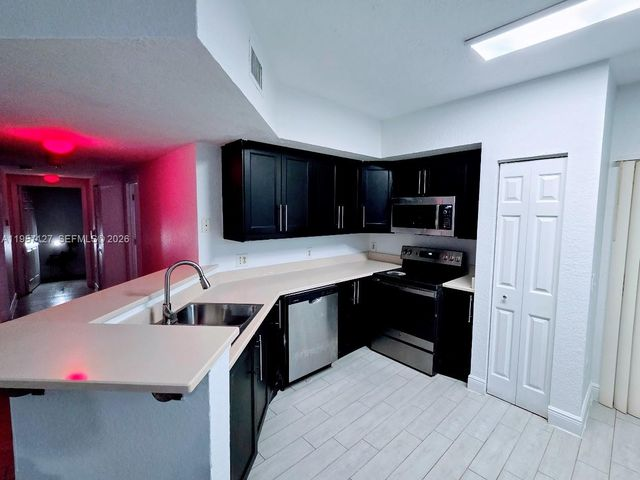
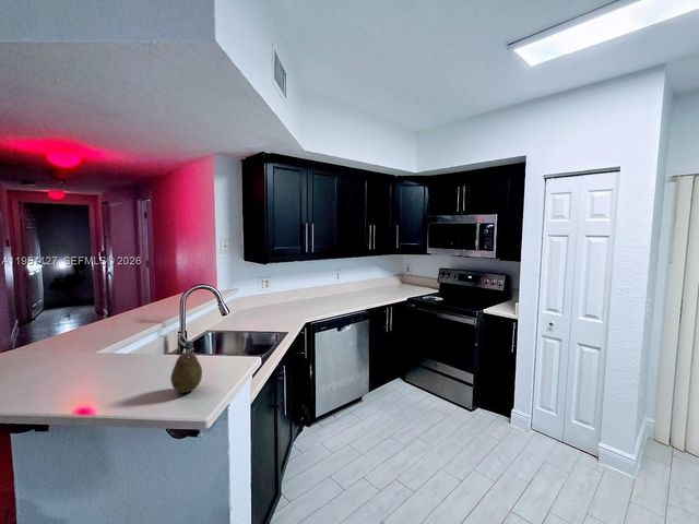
+ fruit (186, 371)
